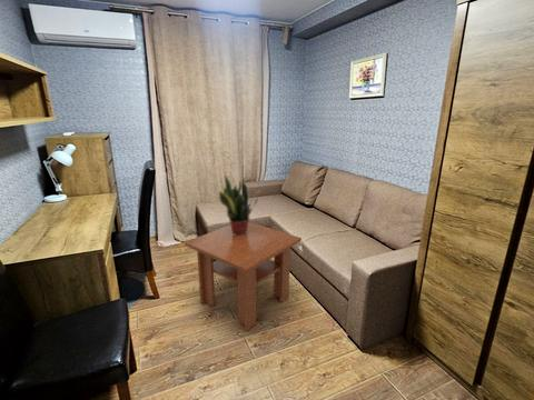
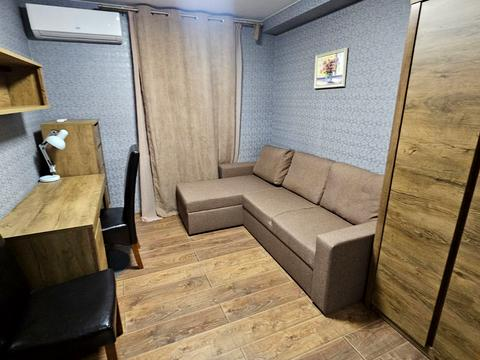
- coffee table (245, 270)
- potted plant (238, 206)
